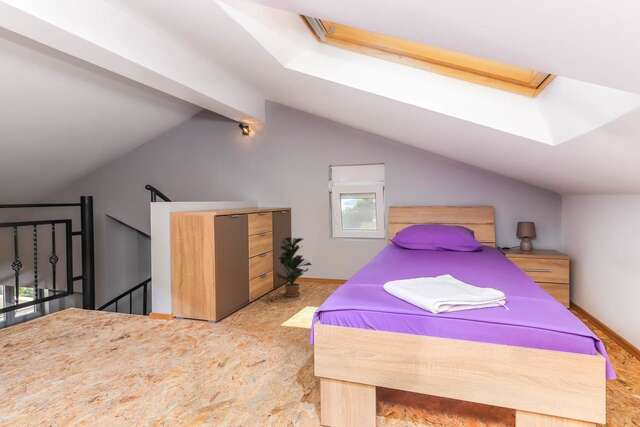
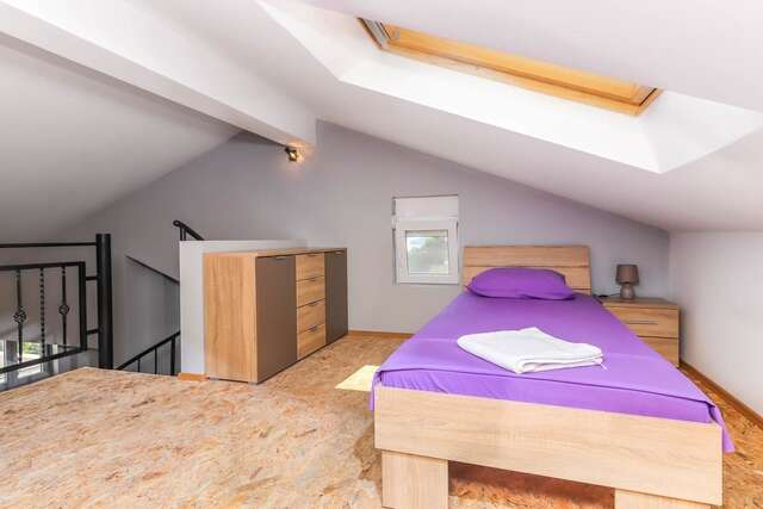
- potted plant (295, 266)
